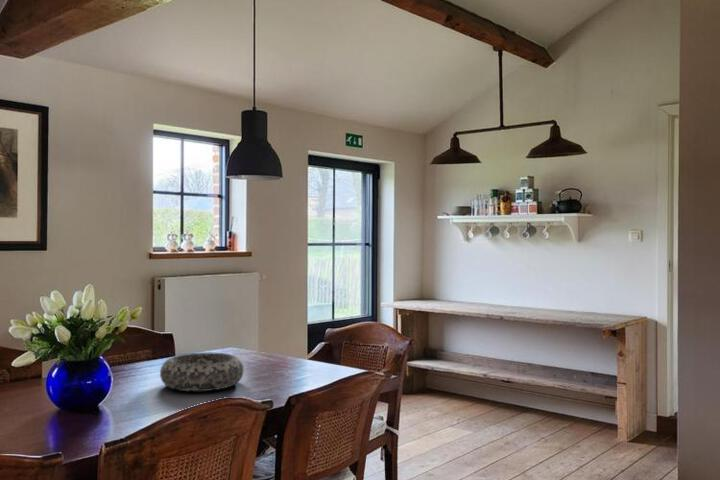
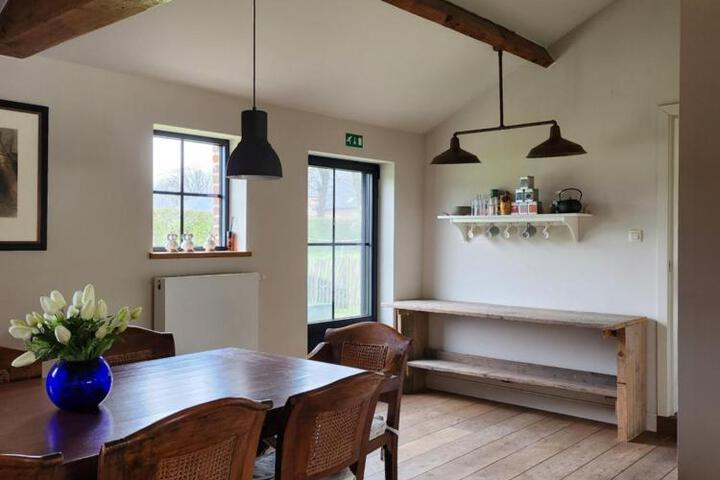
- decorative bowl (202, 371)
